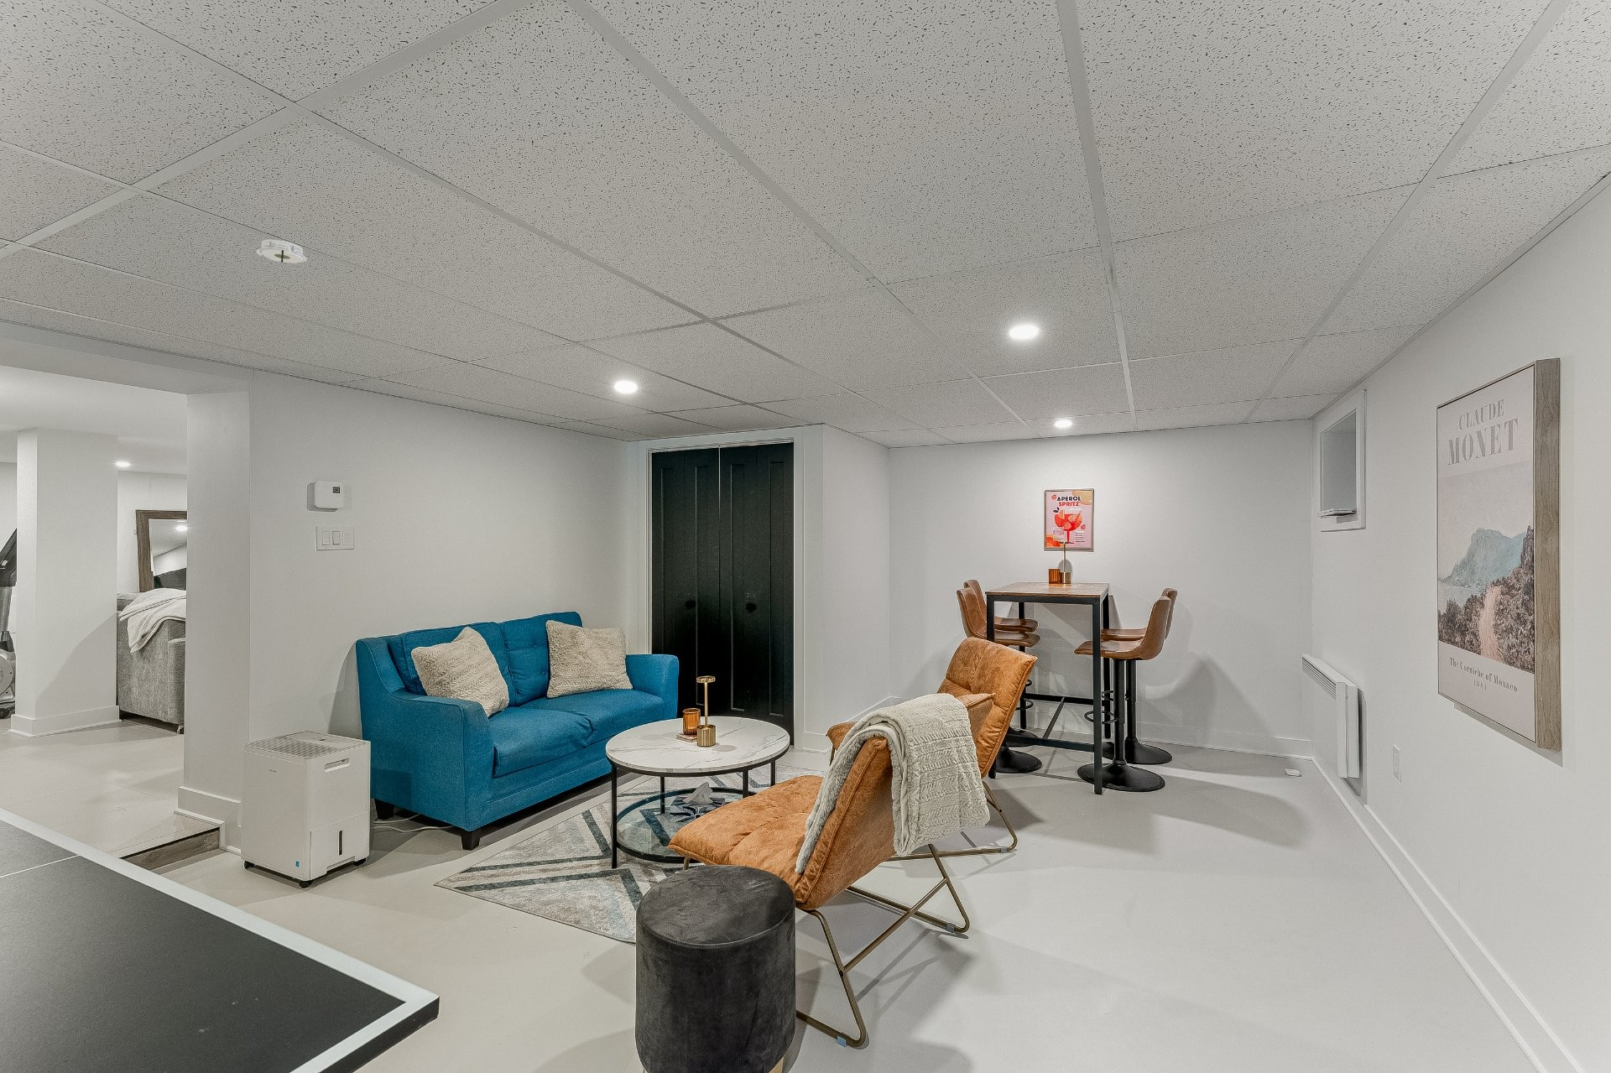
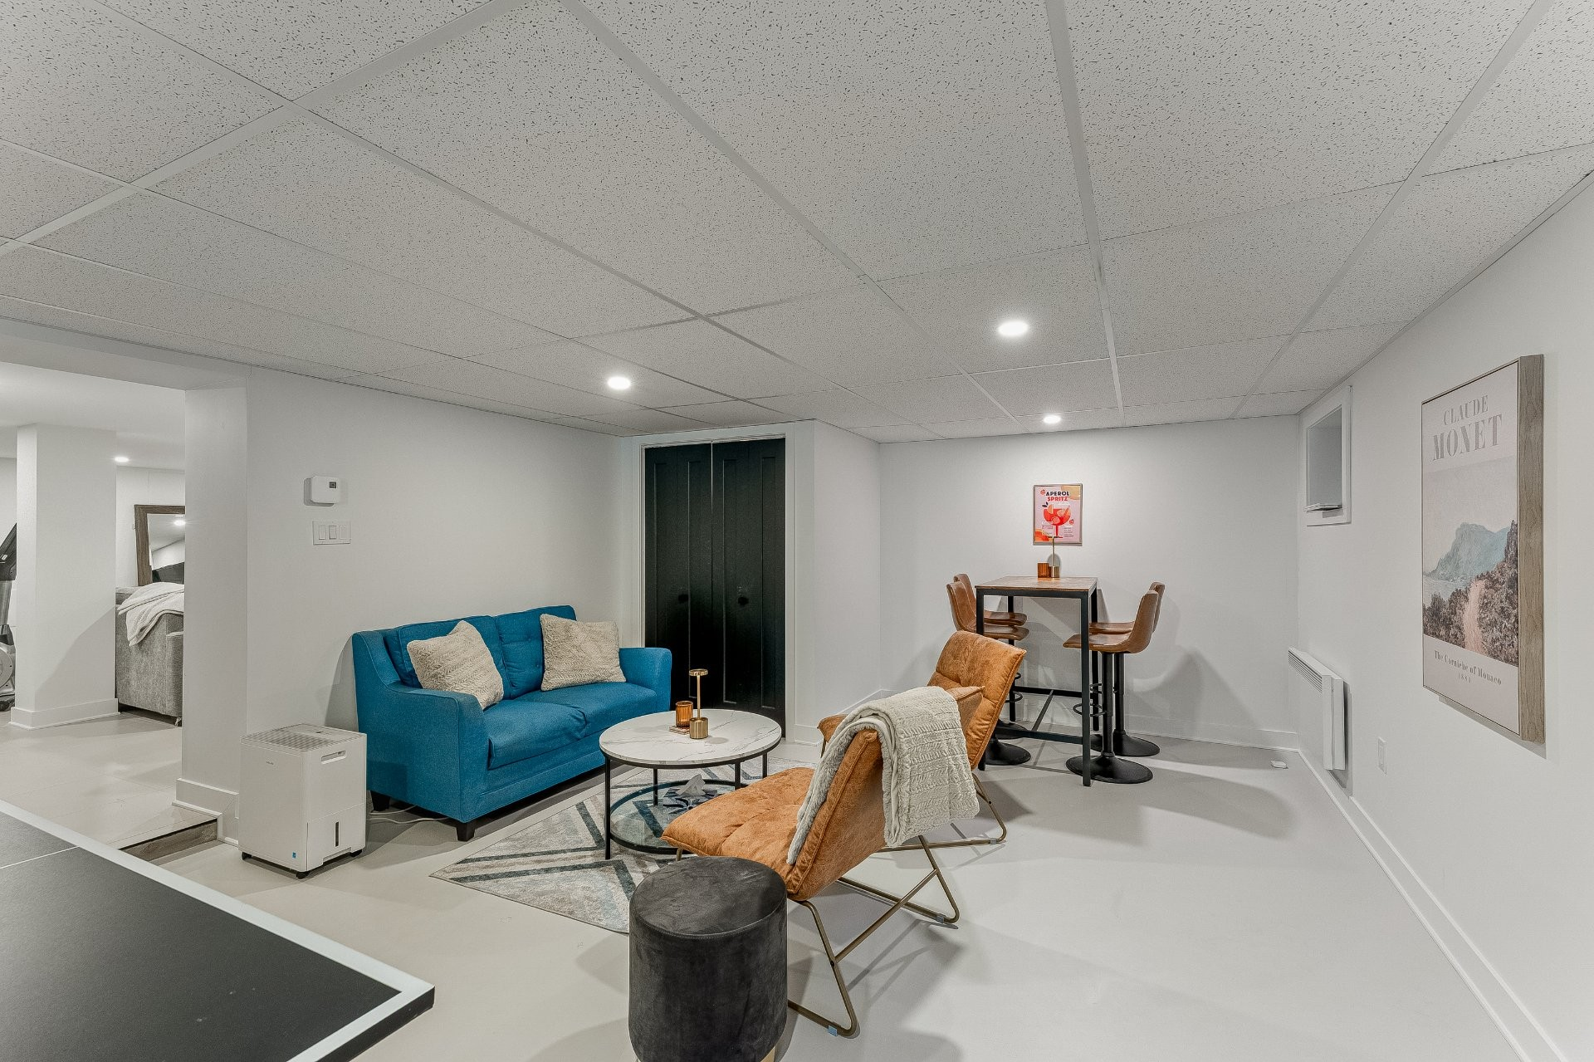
- smoke detector (280, 251)
